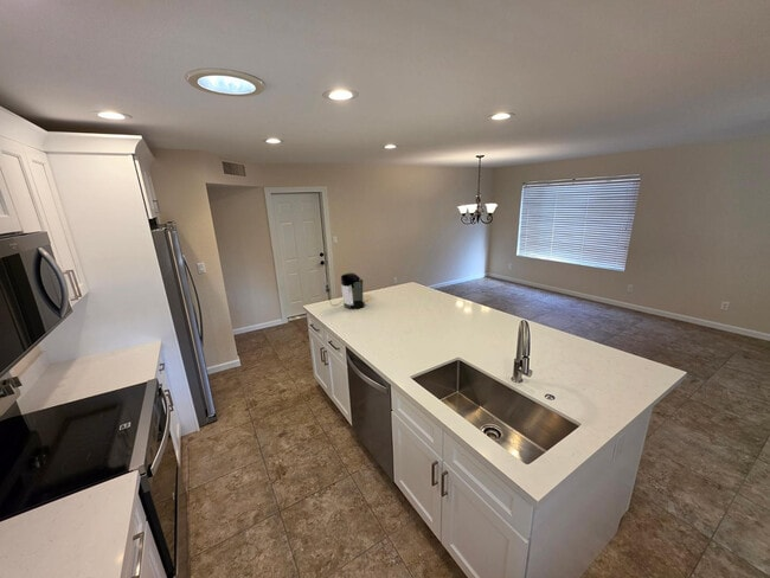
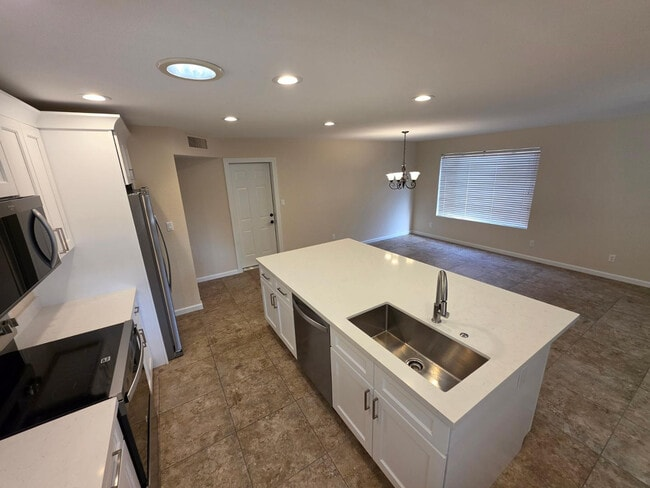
- coffee maker (347, 290)
